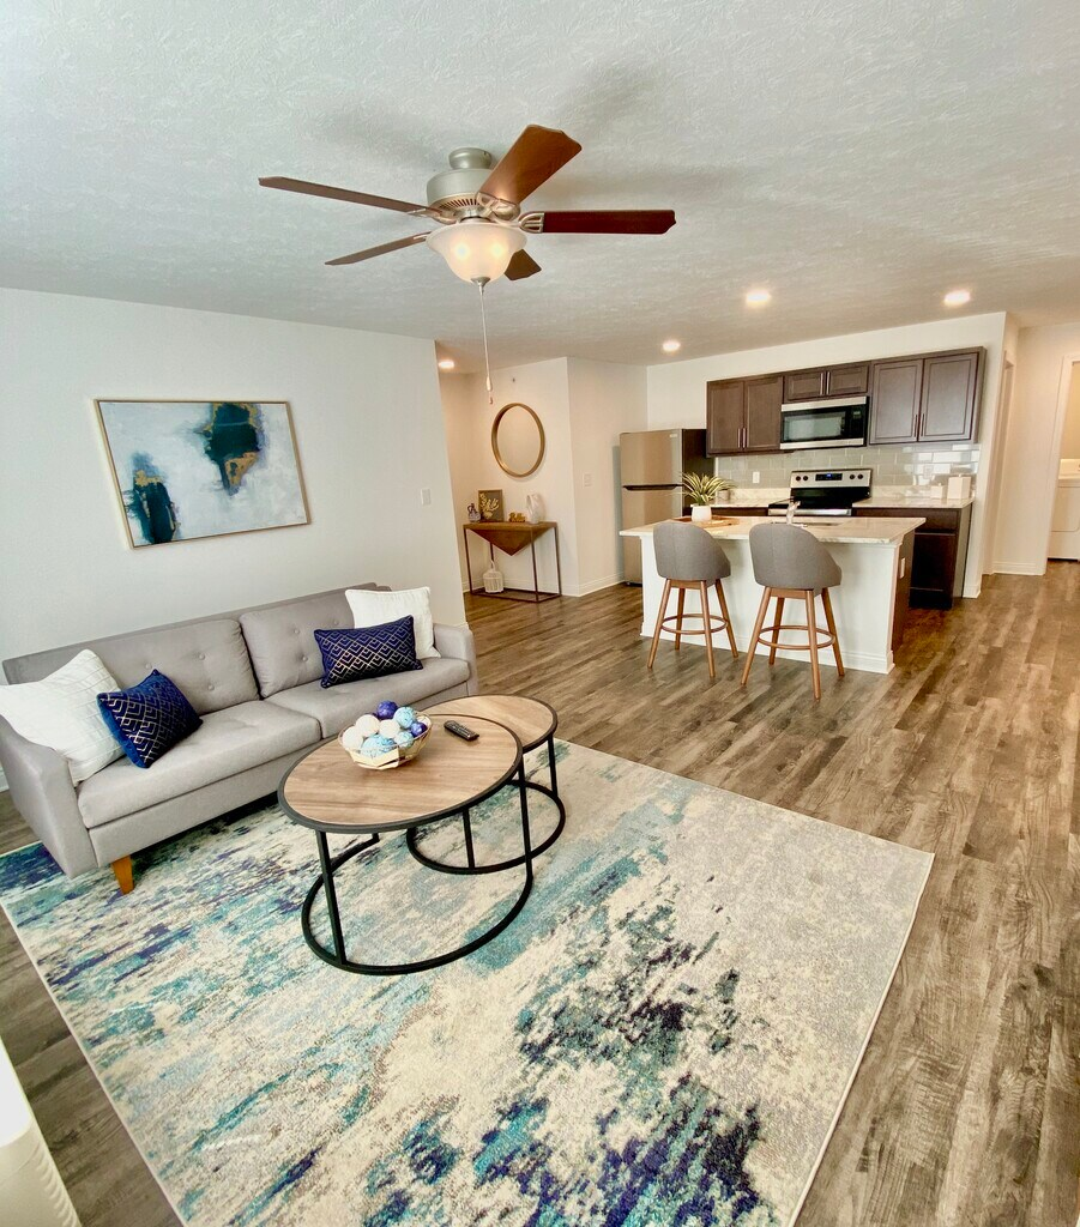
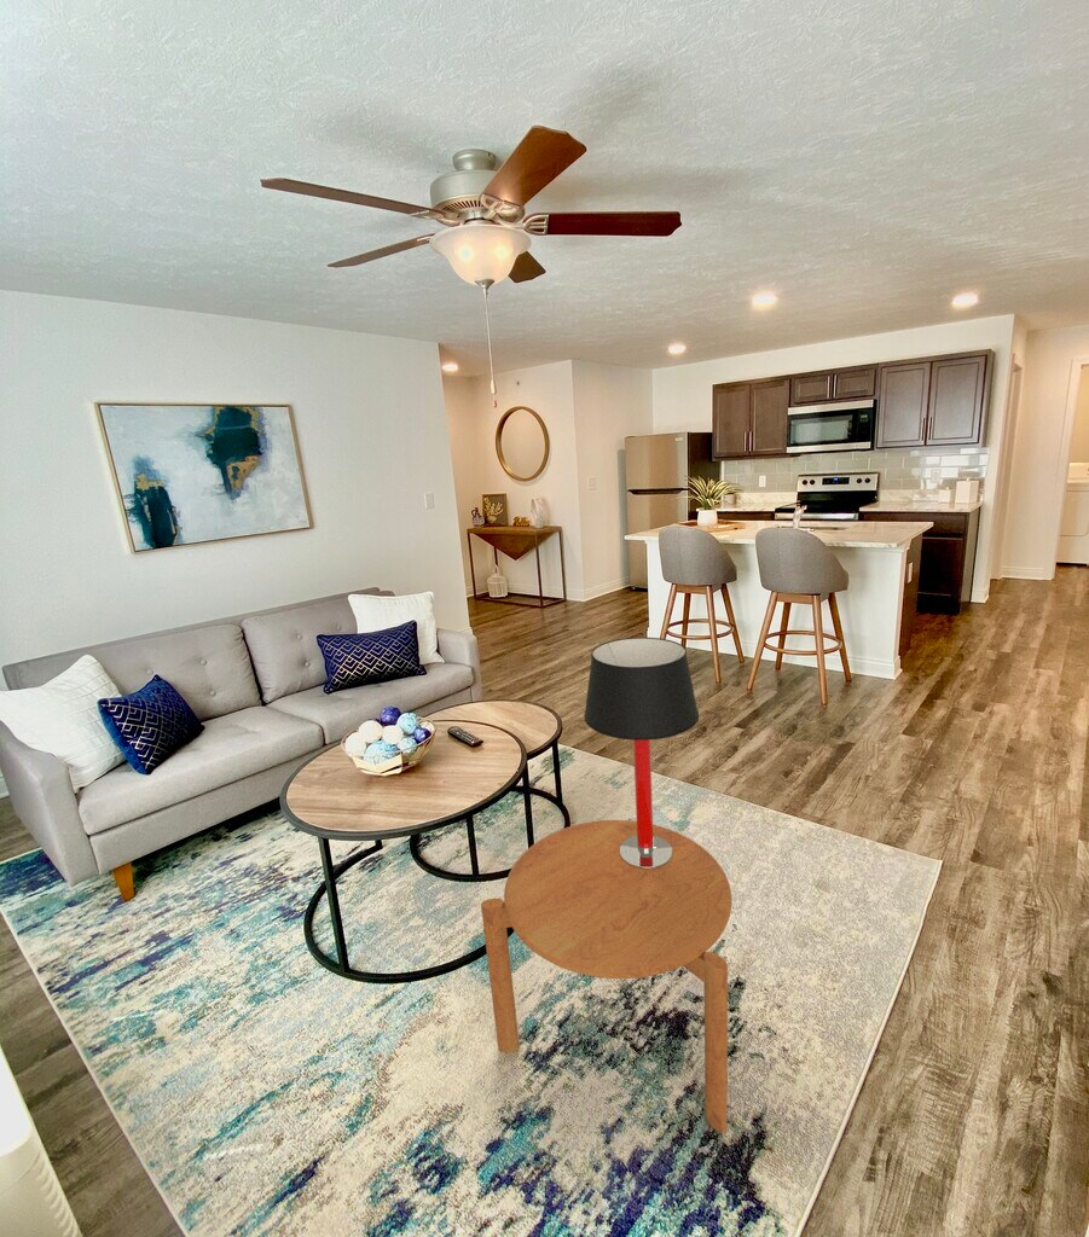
+ table lamp (642, 755)
+ side table (626, 964)
